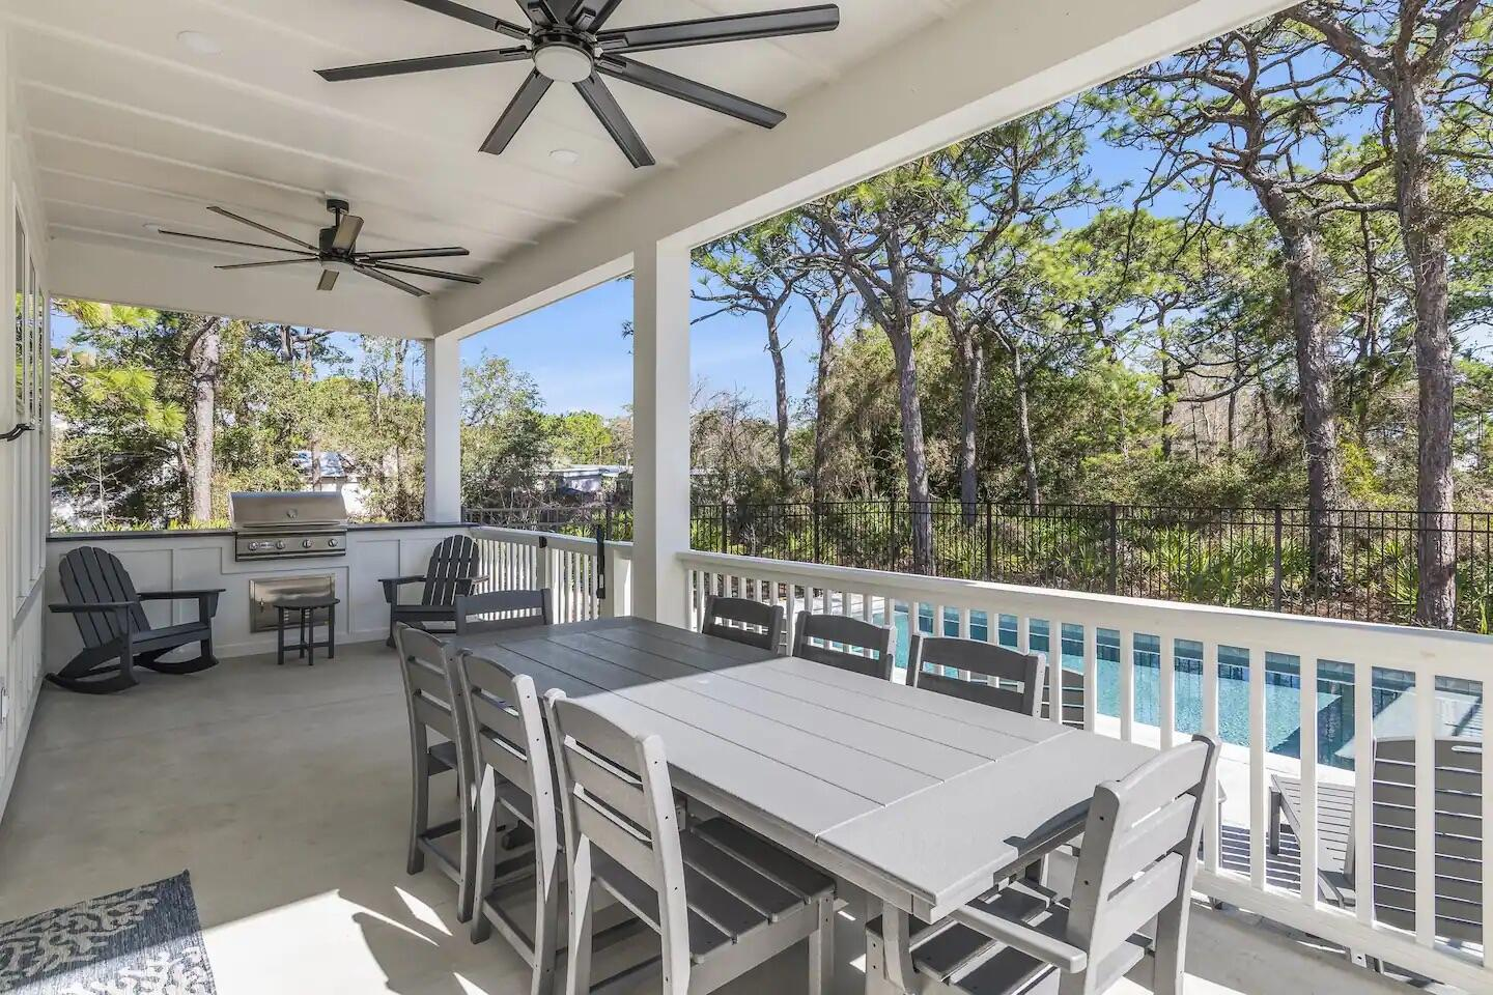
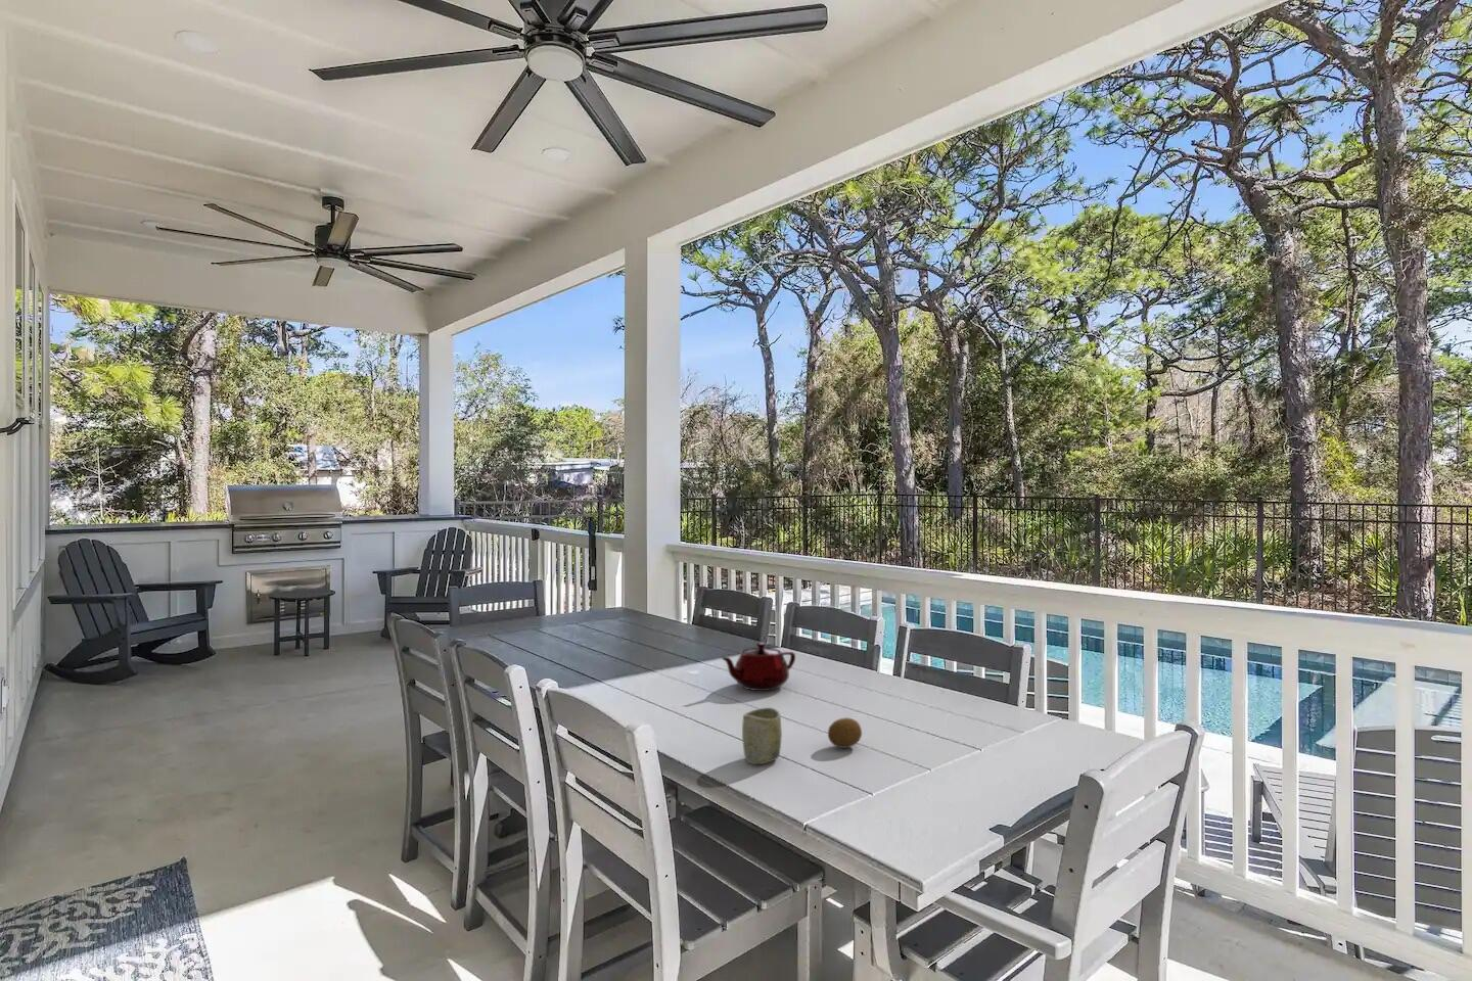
+ fruit (844, 732)
+ cup (761, 735)
+ teapot (759, 665)
